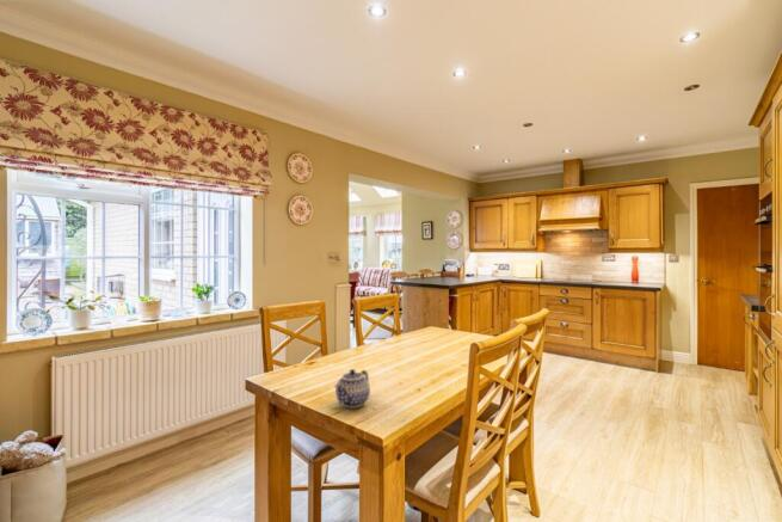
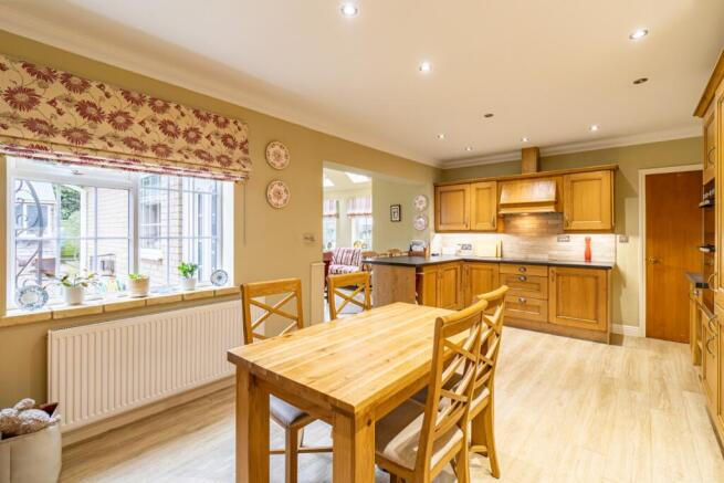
- teapot (352, 386)
